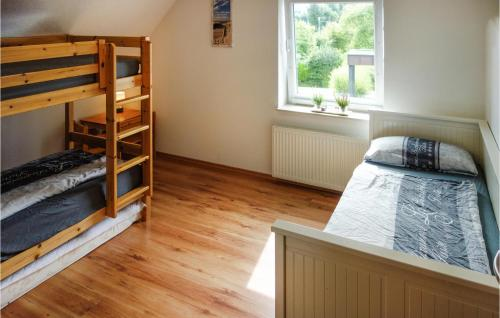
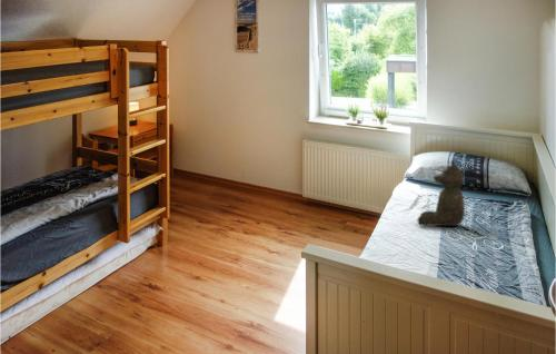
+ teddy bear (441, 191)
